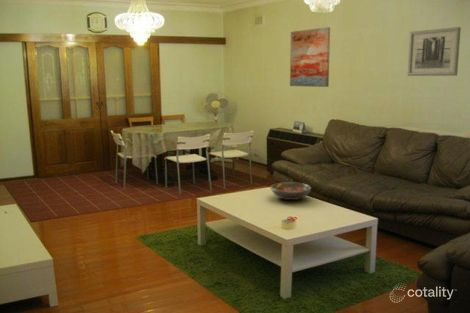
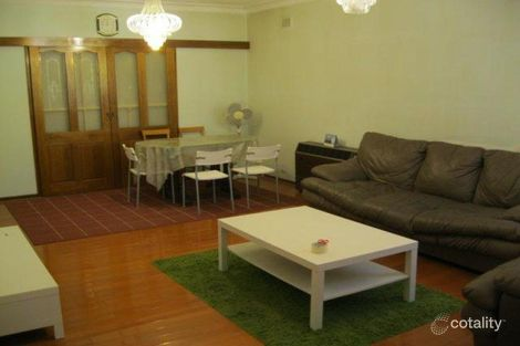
- wall art (432, 52)
- wall art (308, 58)
- fruit bowl (290, 191)
